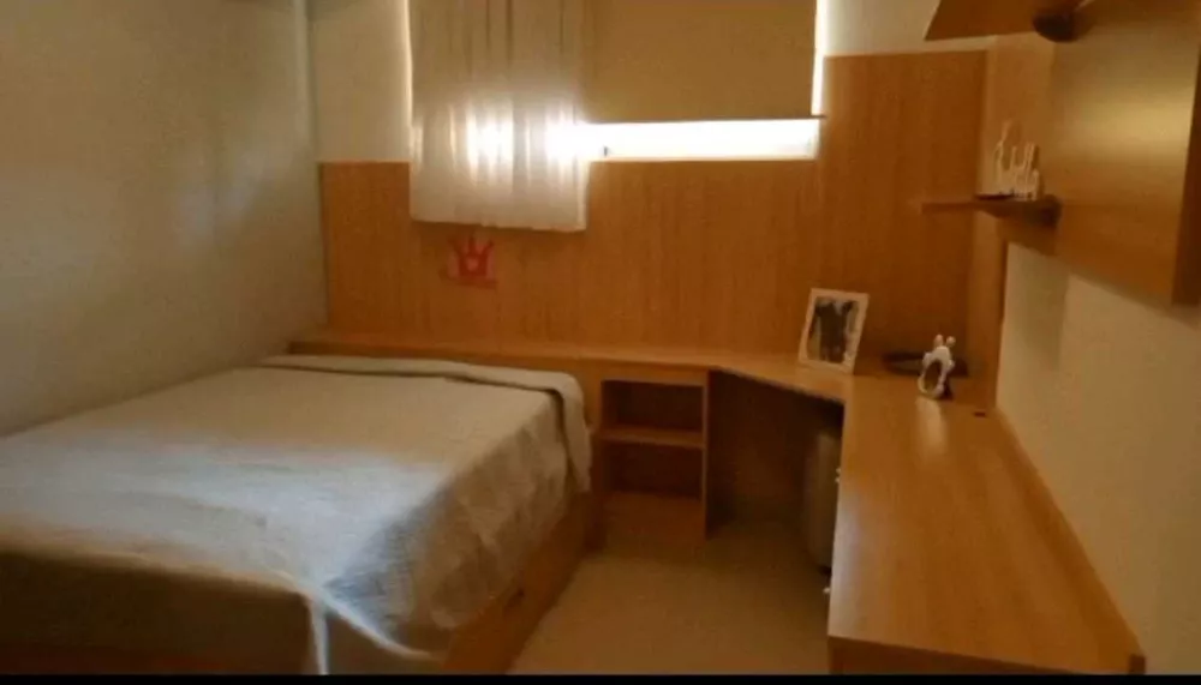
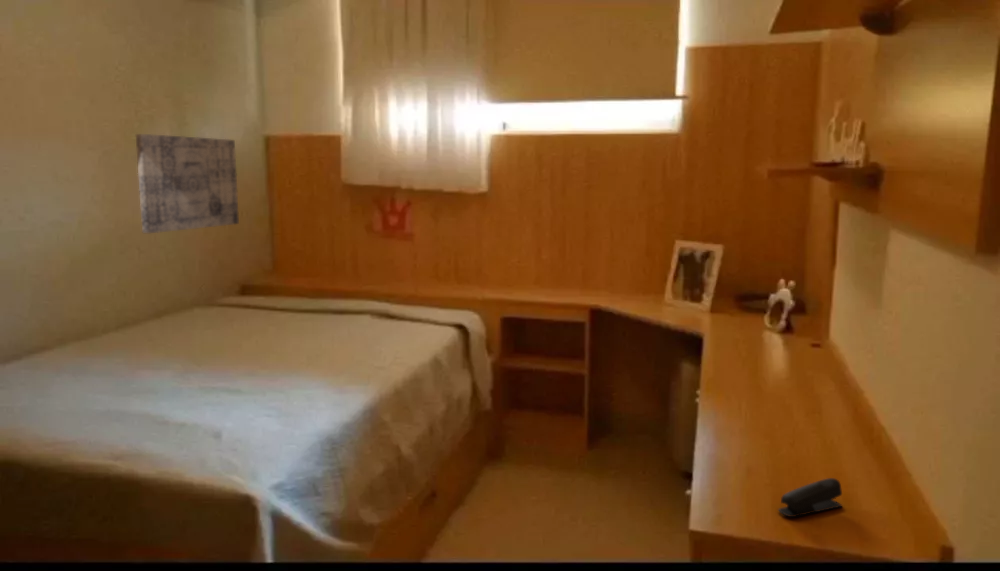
+ wall art (191, 183)
+ stapler (811, 496)
